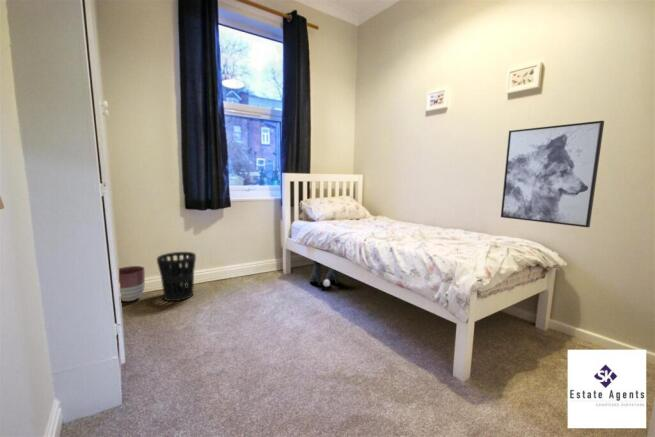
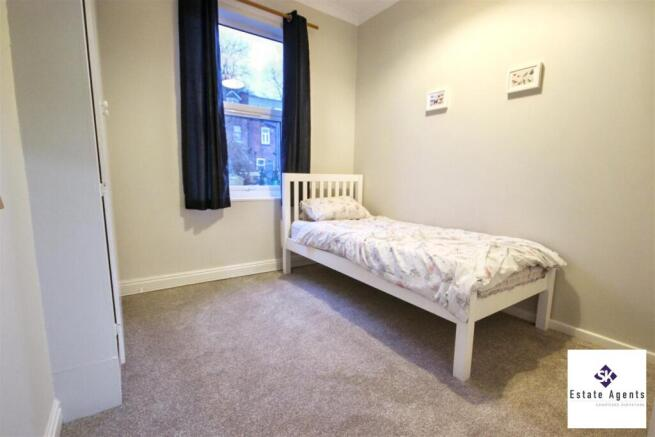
- wastebasket (177, 275)
- planter (129, 285)
- wall art (546, 175)
- boots (321, 268)
